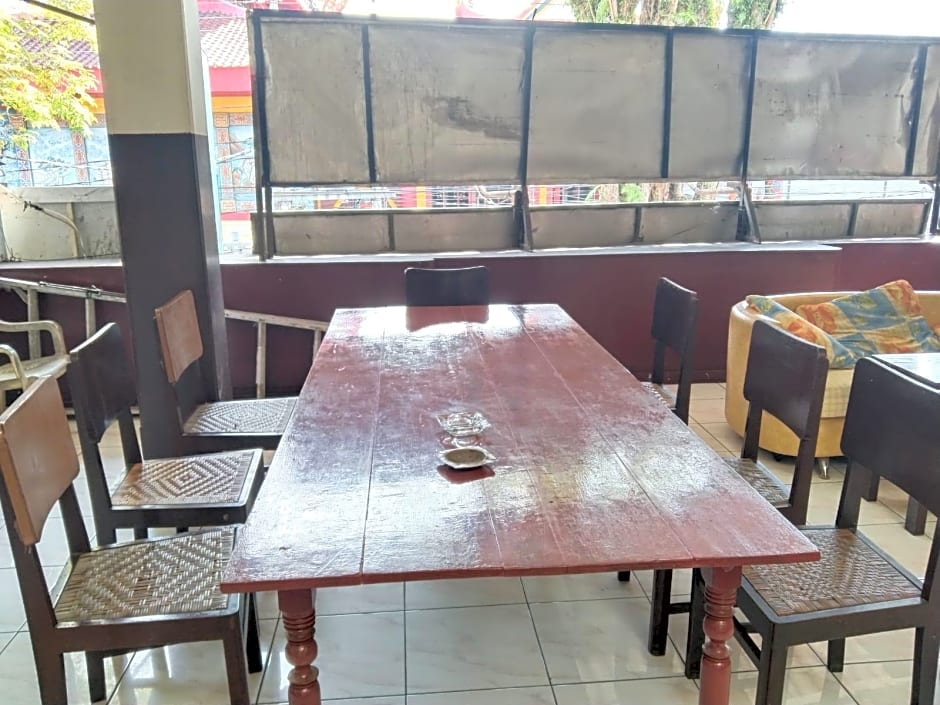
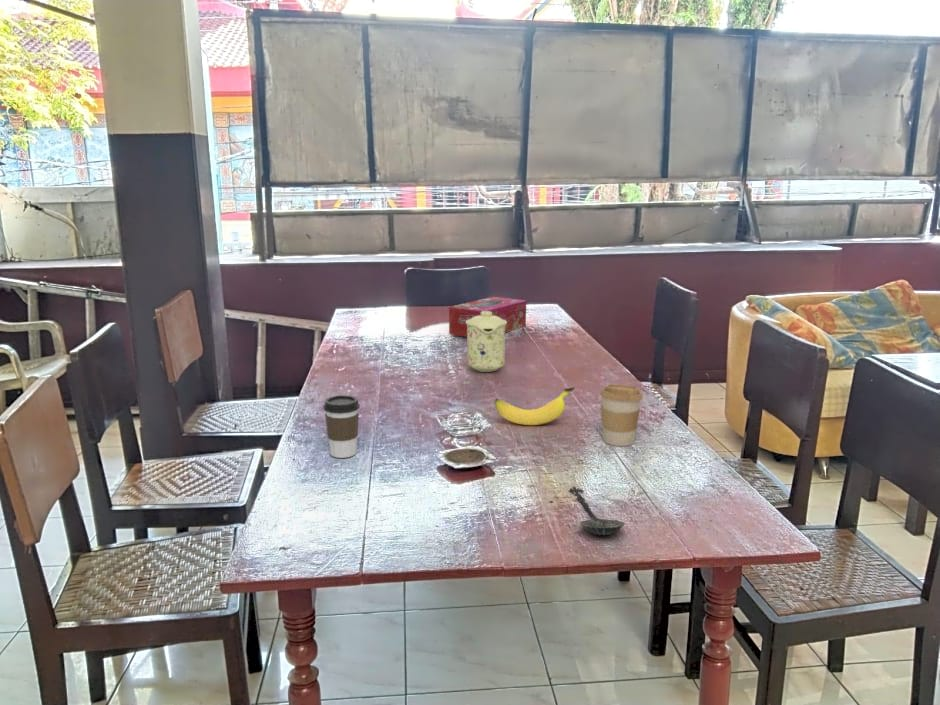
+ spoon (588, 506)
+ coffee cup (620, 413)
+ mug (485, 340)
+ banana (534, 409)
+ coffee cup (342, 426)
+ tissue box (492, 315)
